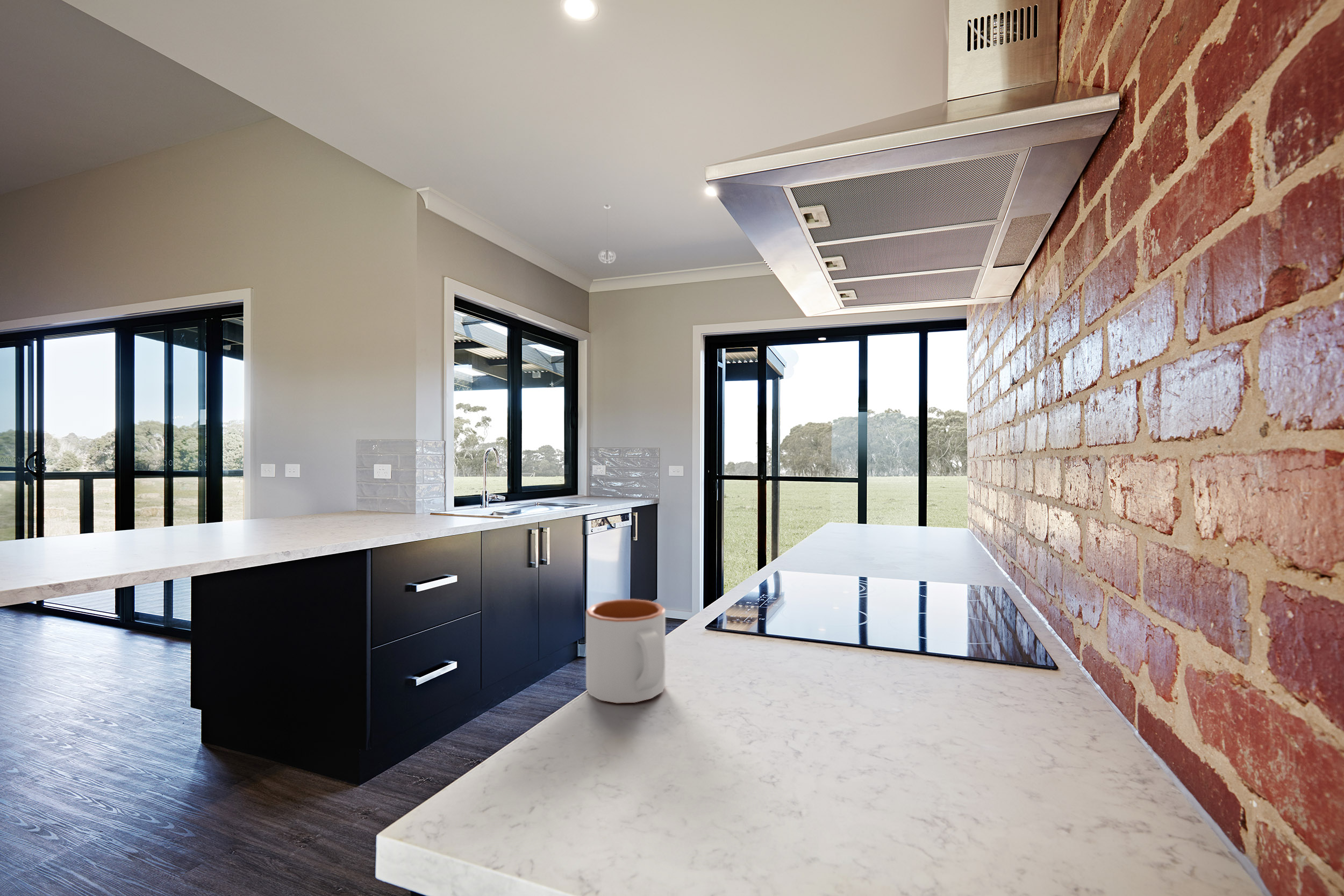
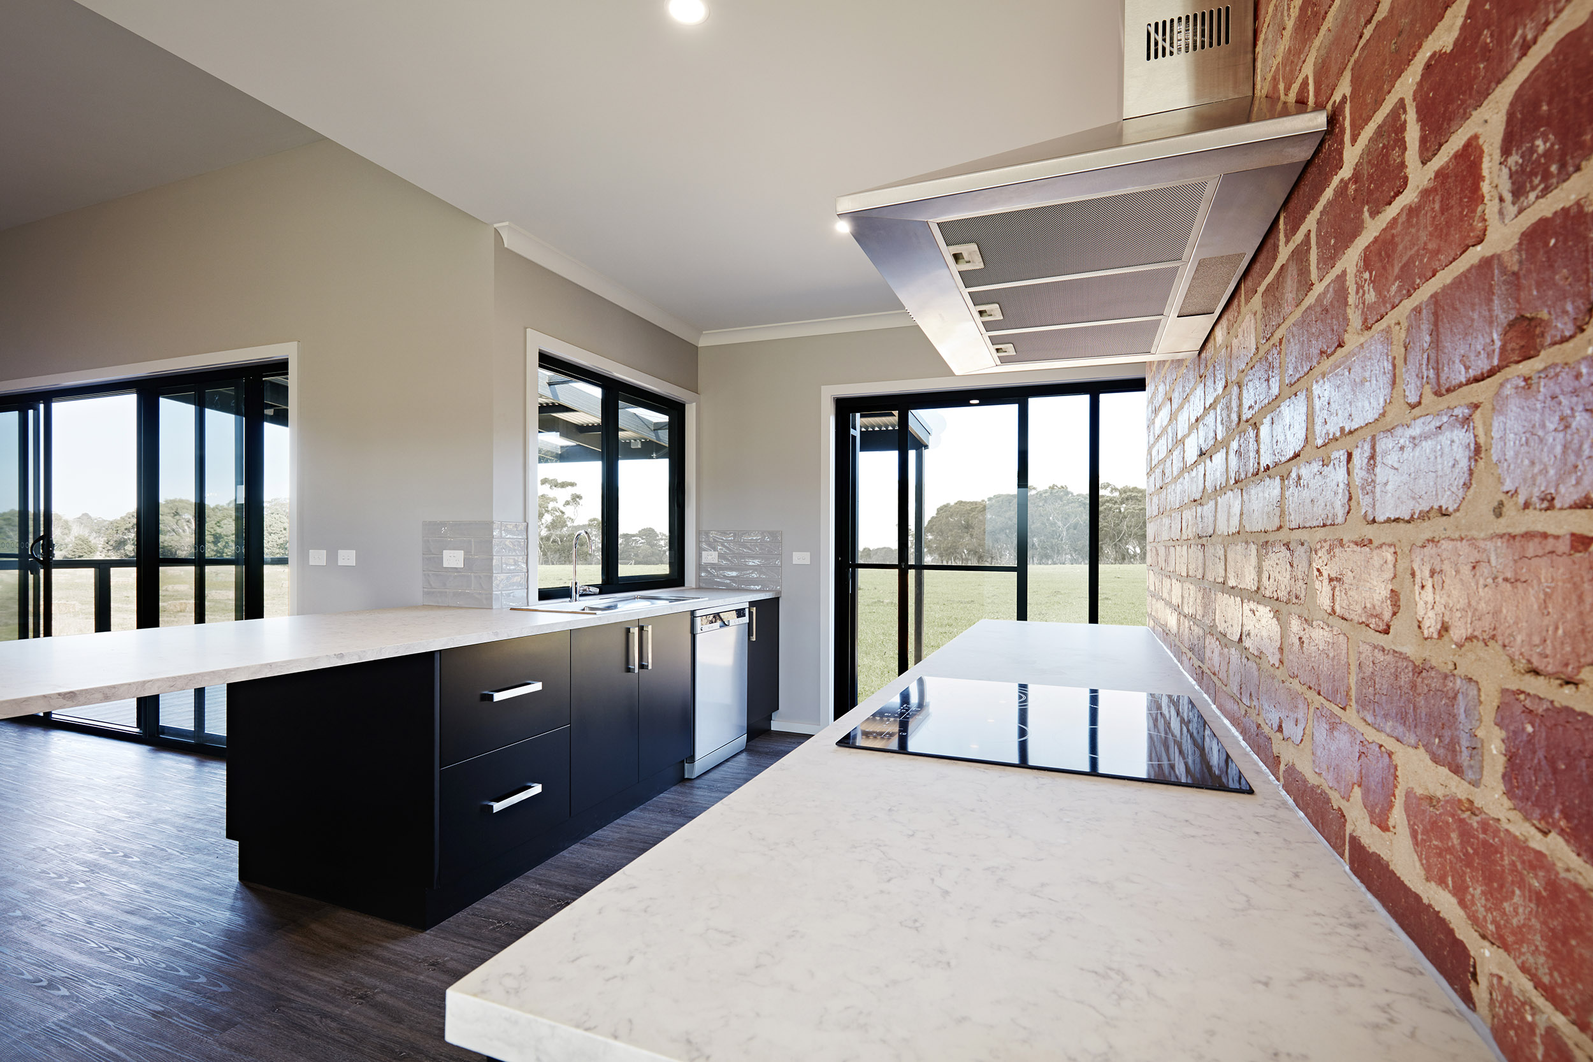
- pendant light (607, 234)
- mug (631, 651)
